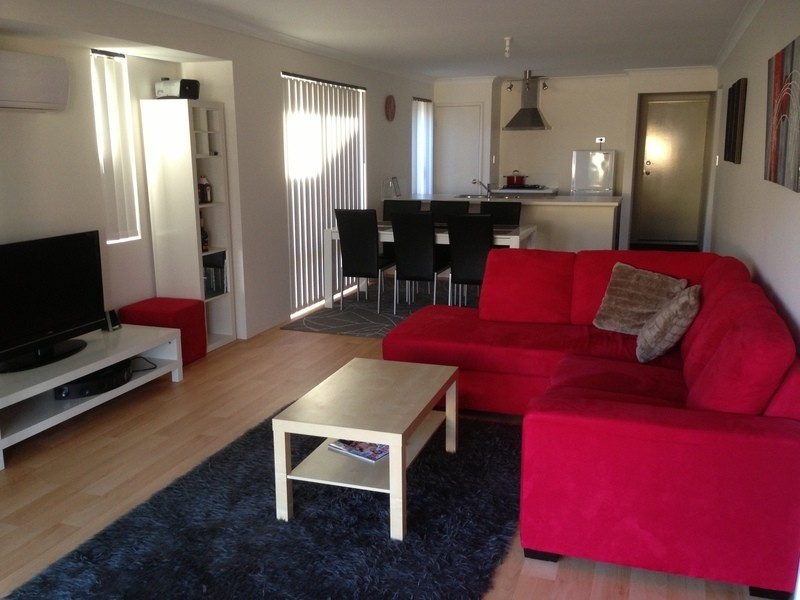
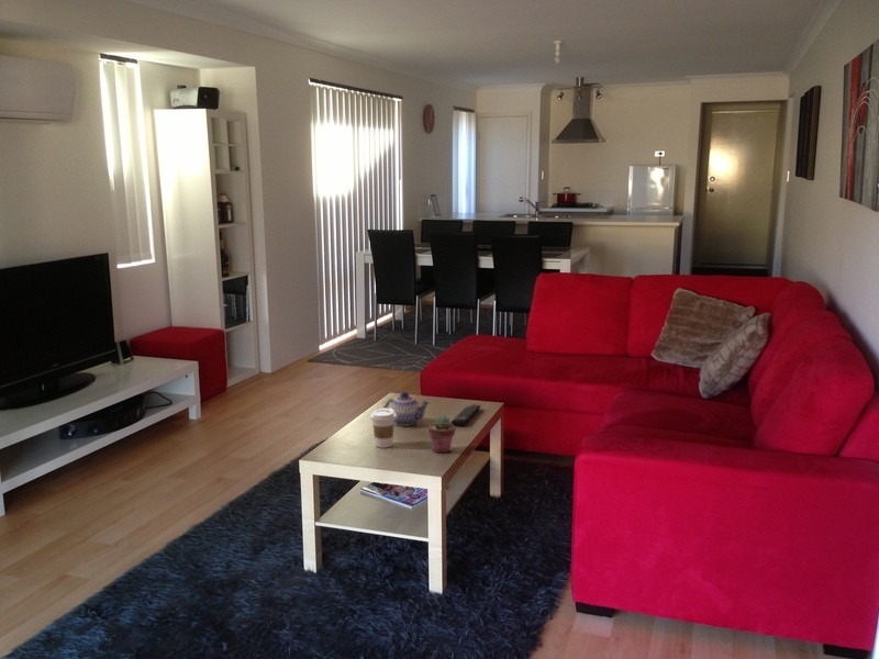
+ coffee cup (383, 428)
+ teapot (405, 407)
+ potted succulent (442, 433)
+ remote control (466, 414)
